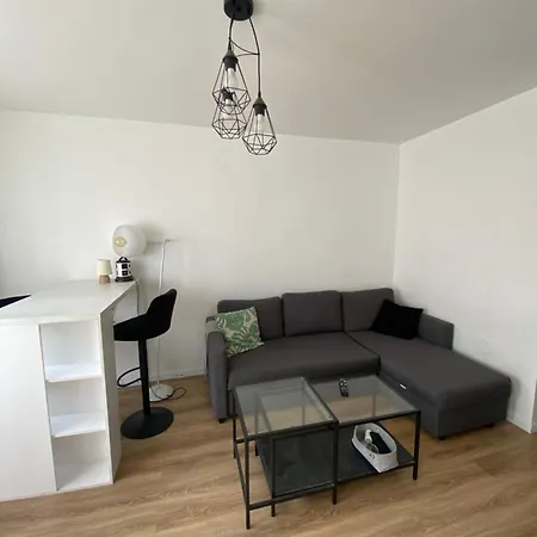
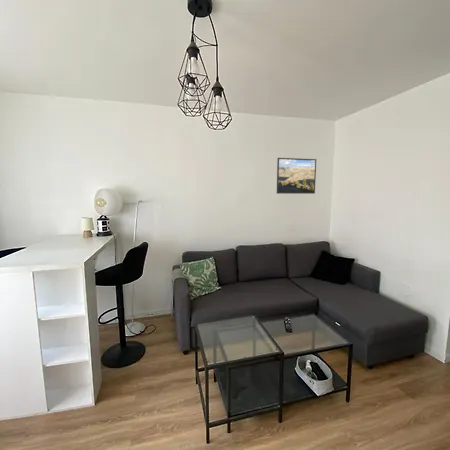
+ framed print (296, 176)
